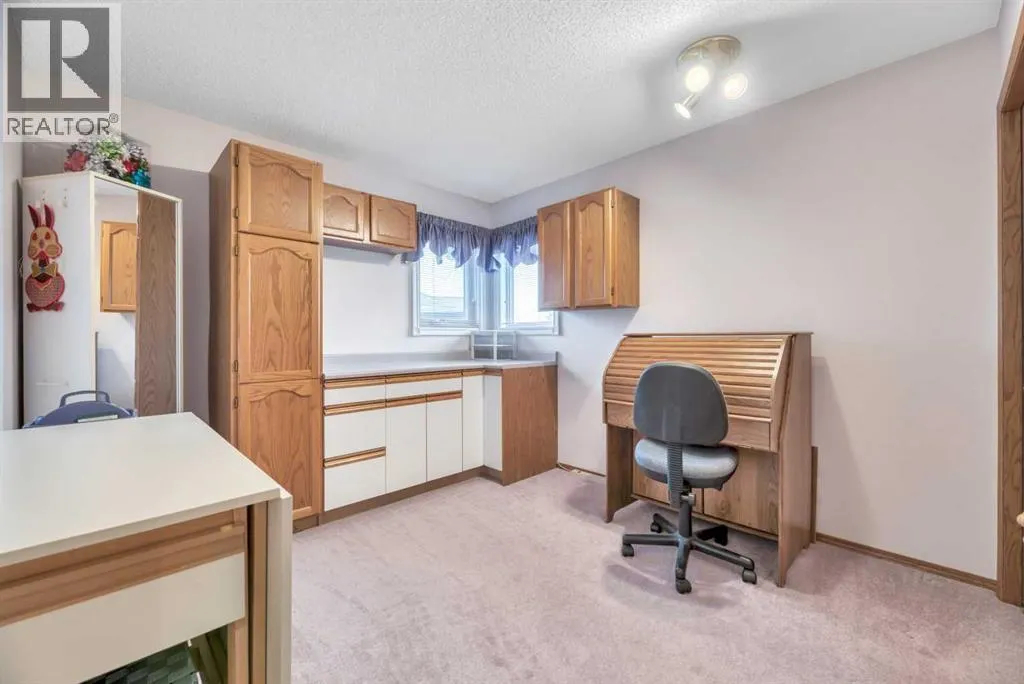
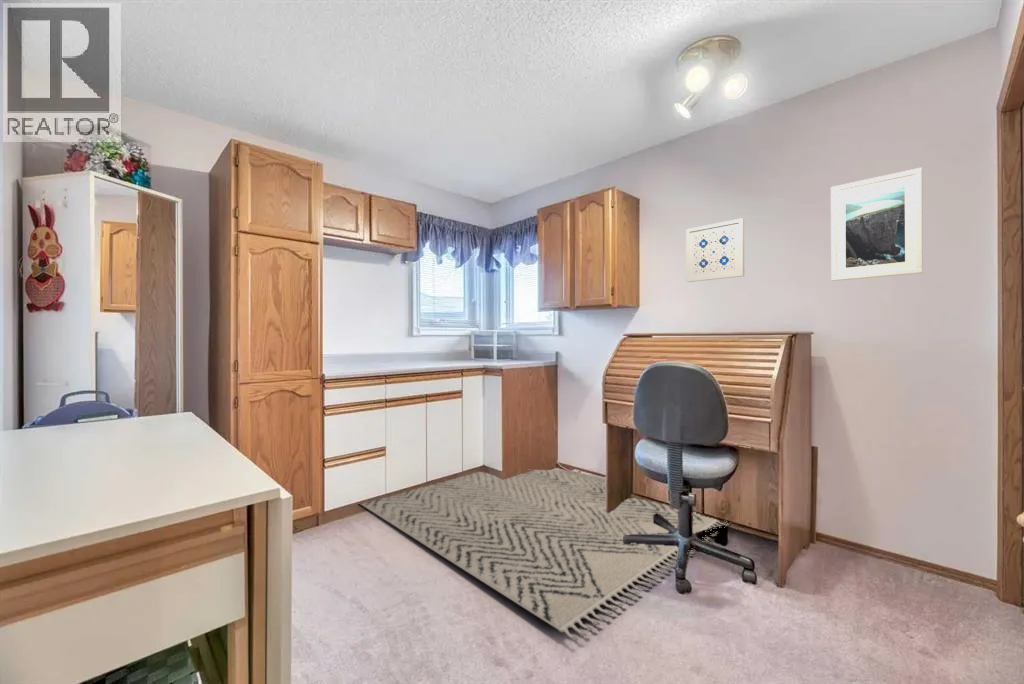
+ rug (516, 500)
+ wall art (714, 251)
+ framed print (874, 227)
